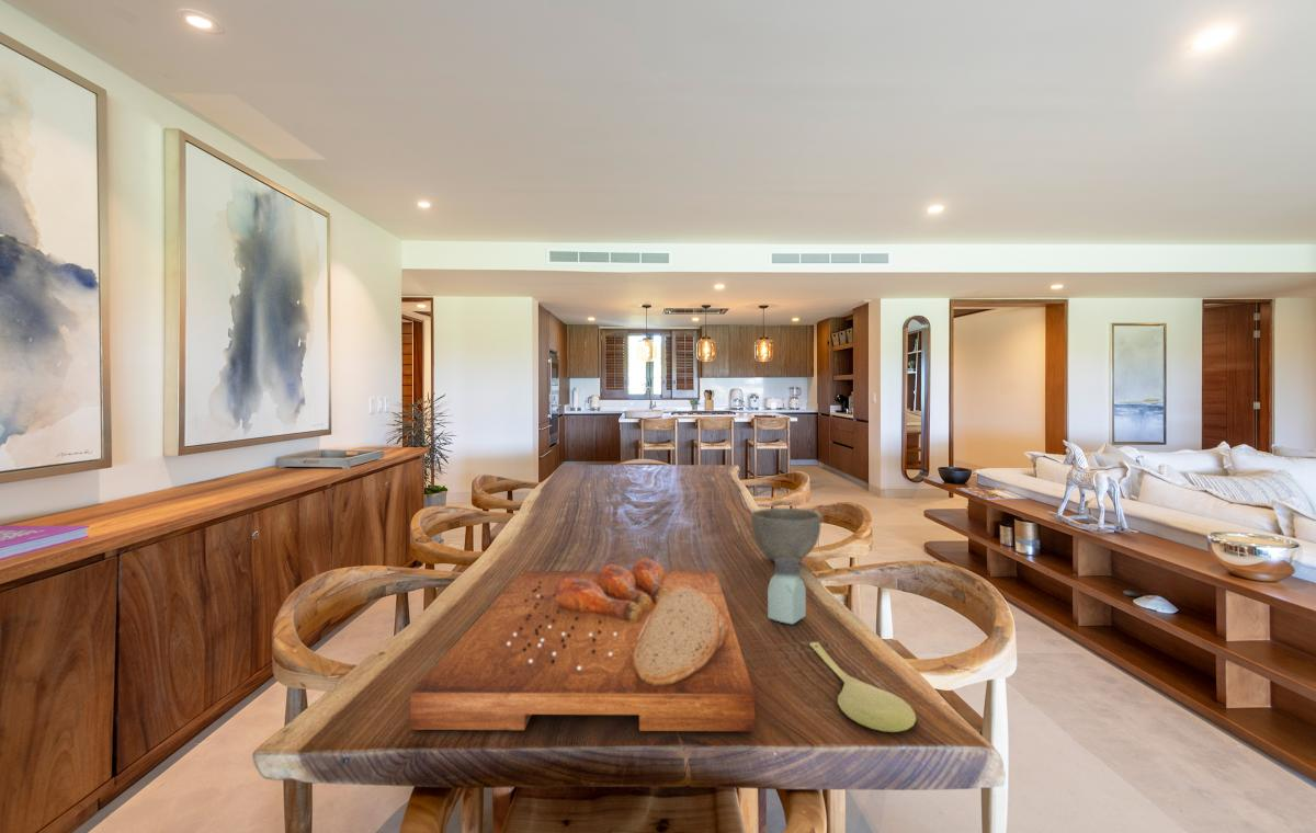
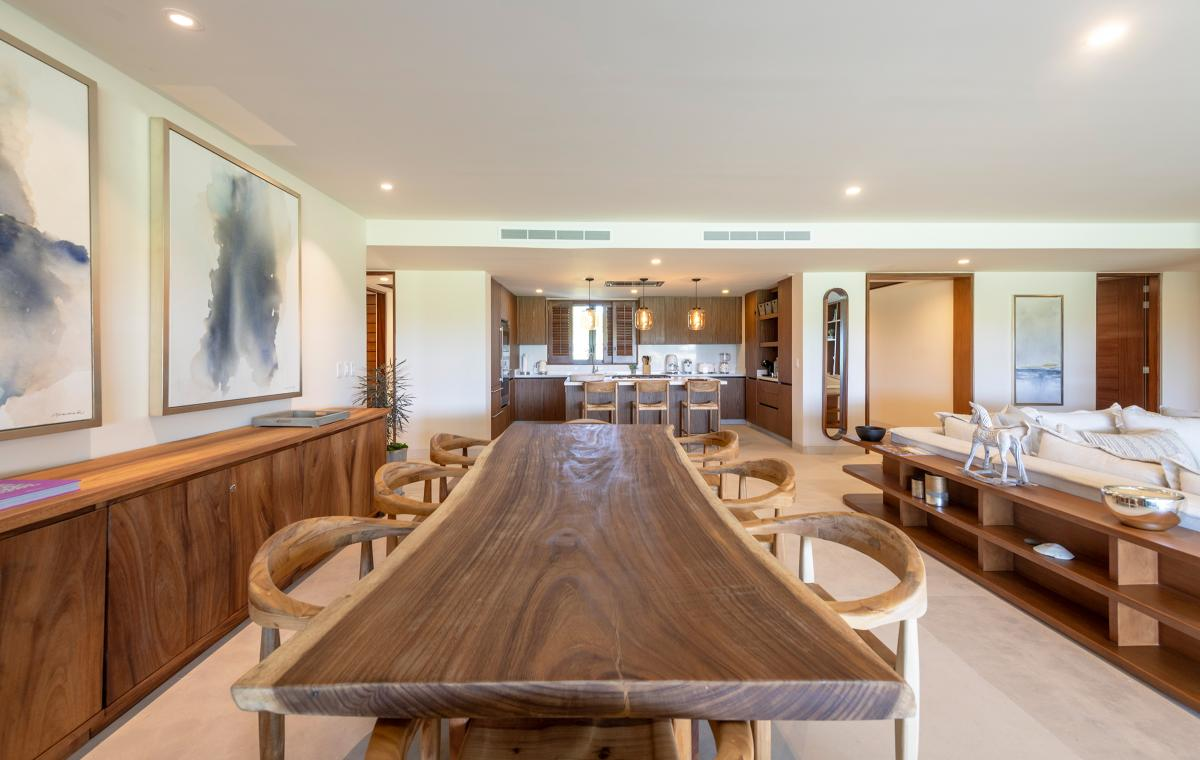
- bowl (785, 537)
- cutting board (605, 609)
- saltshaker (786, 589)
- spoon (848, 677)
